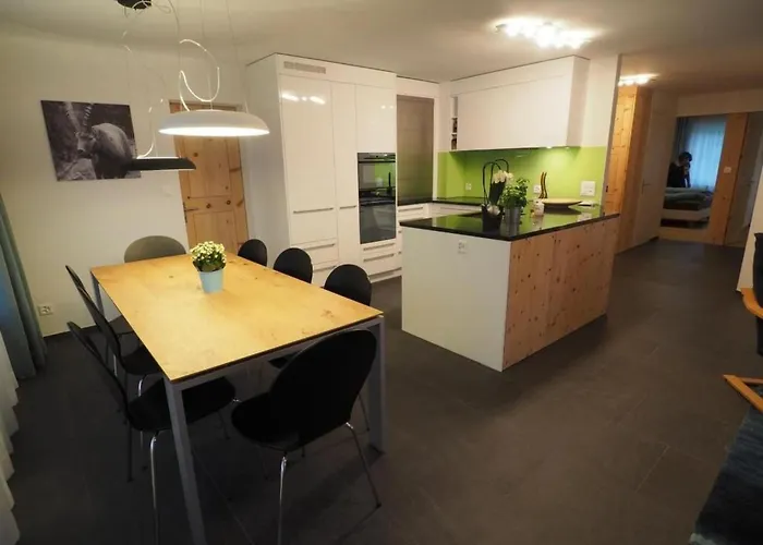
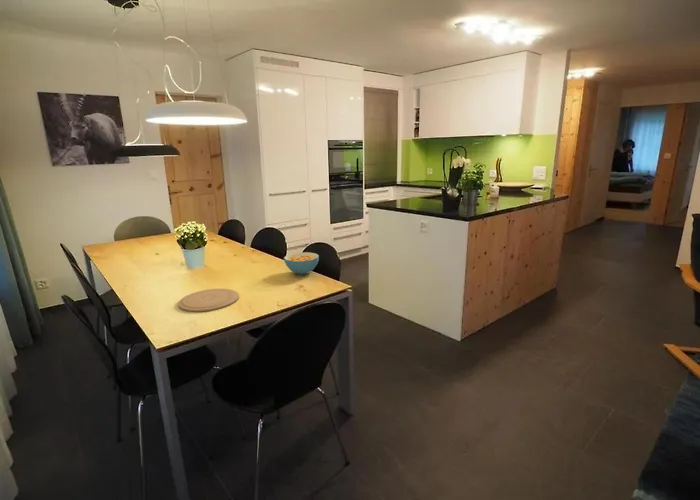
+ plate (209, 298)
+ cereal bowl (302, 264)
